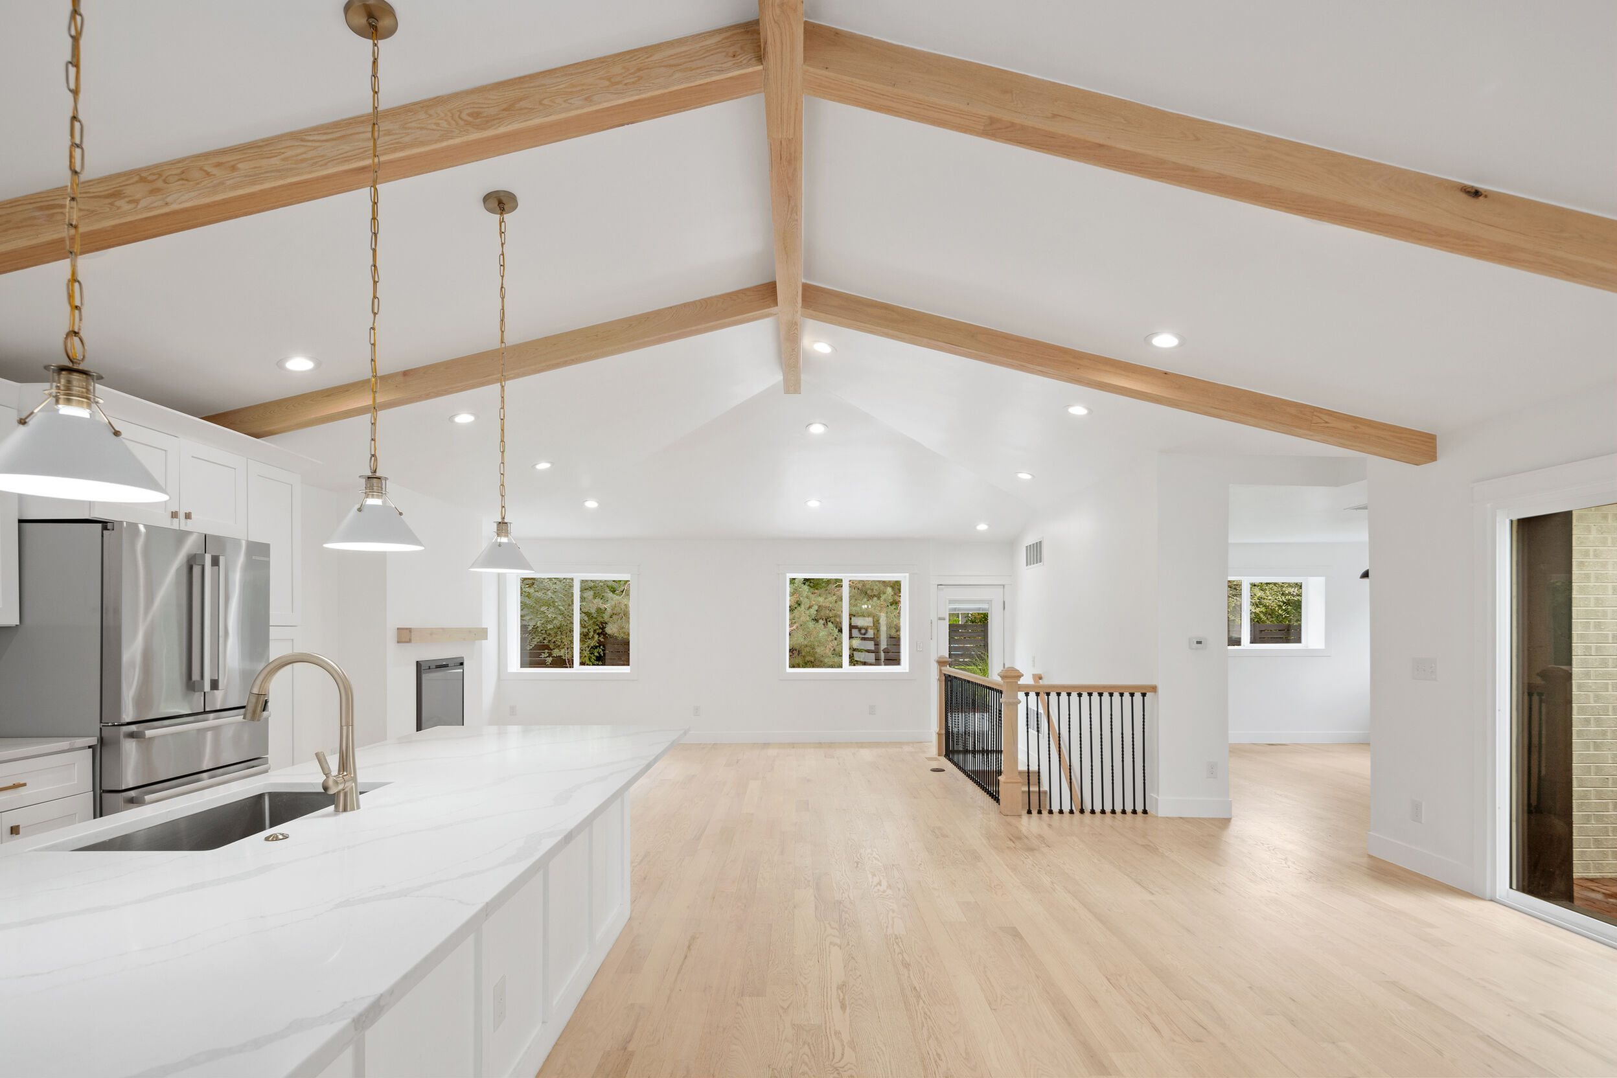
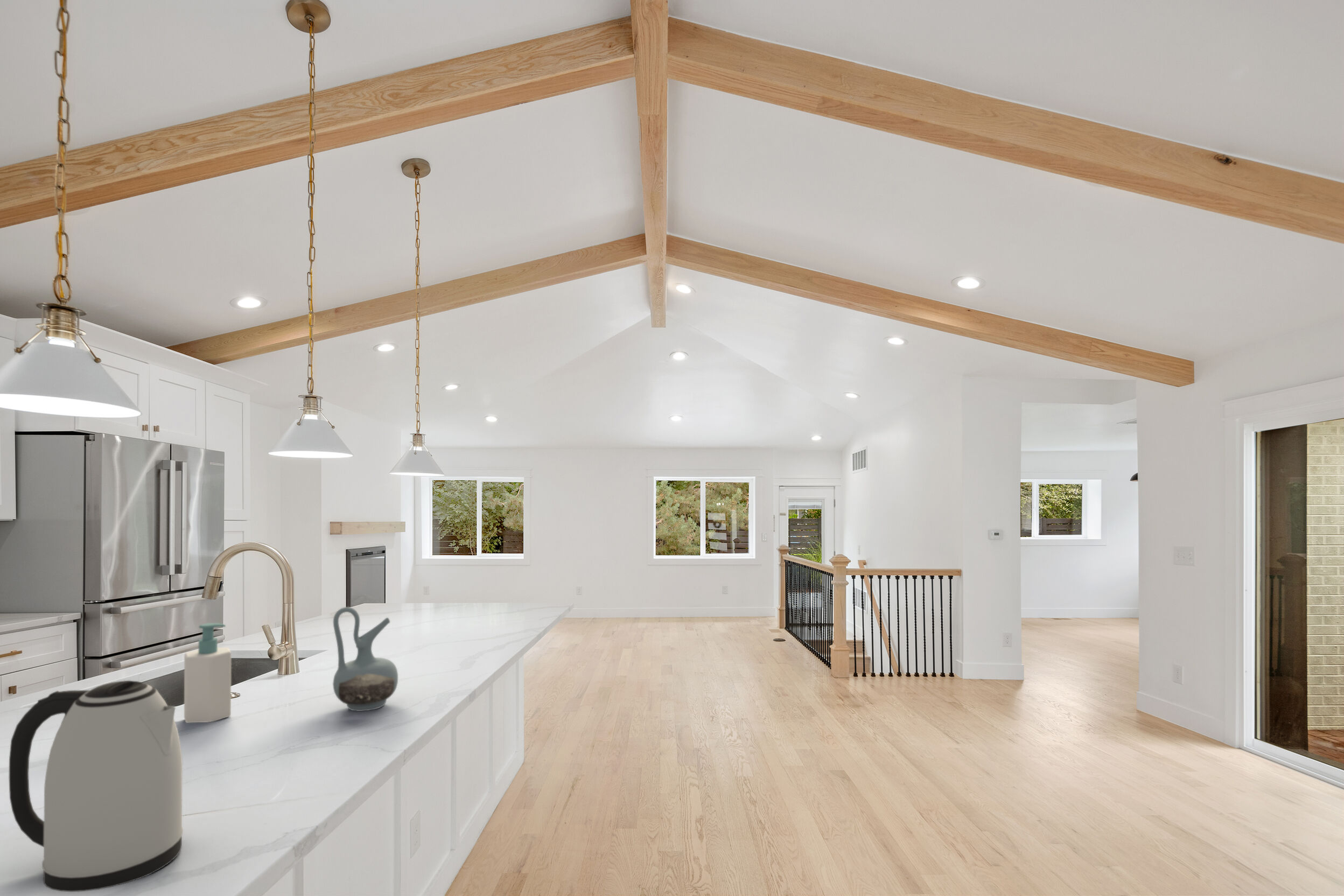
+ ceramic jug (366, 655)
+ kettle (94, 772)
+ soap bottle (207, 670)
